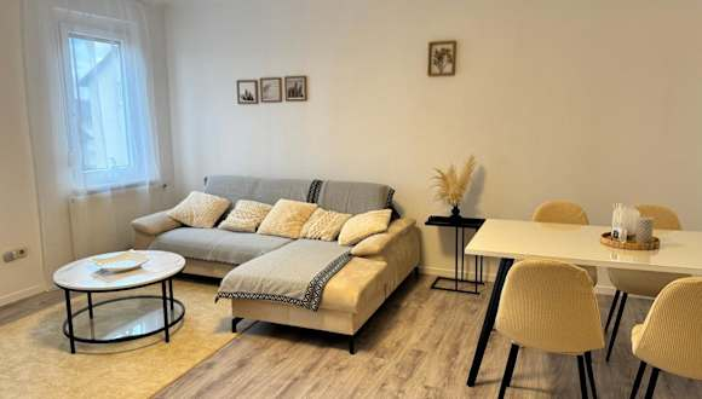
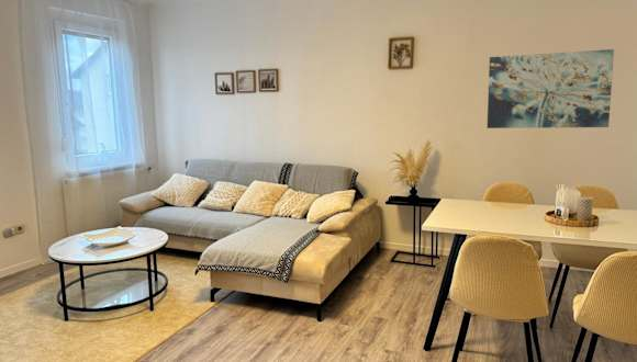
+ wall art (546, 91)
